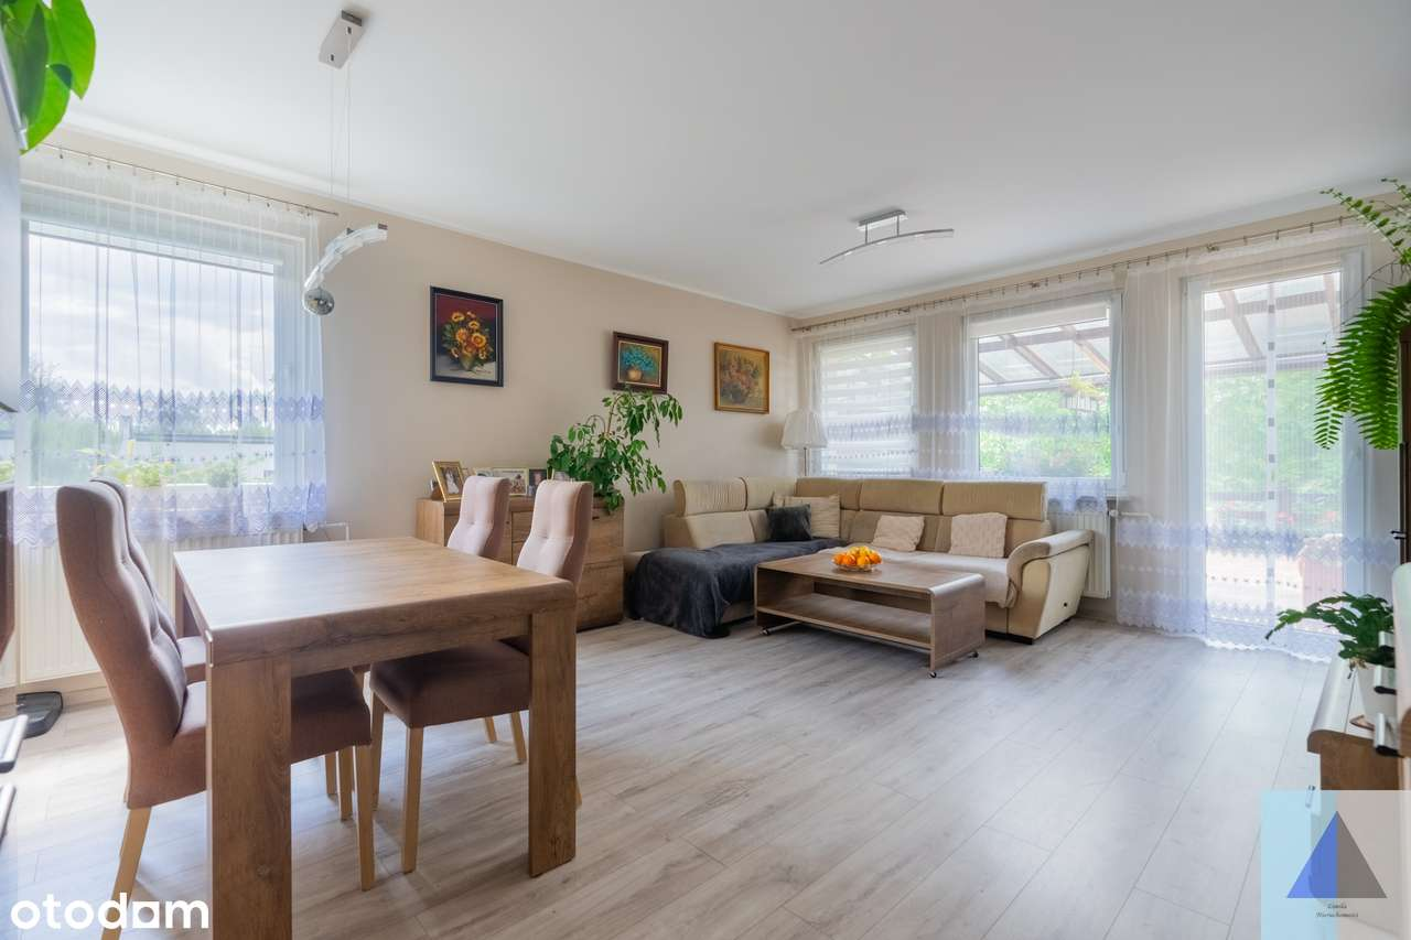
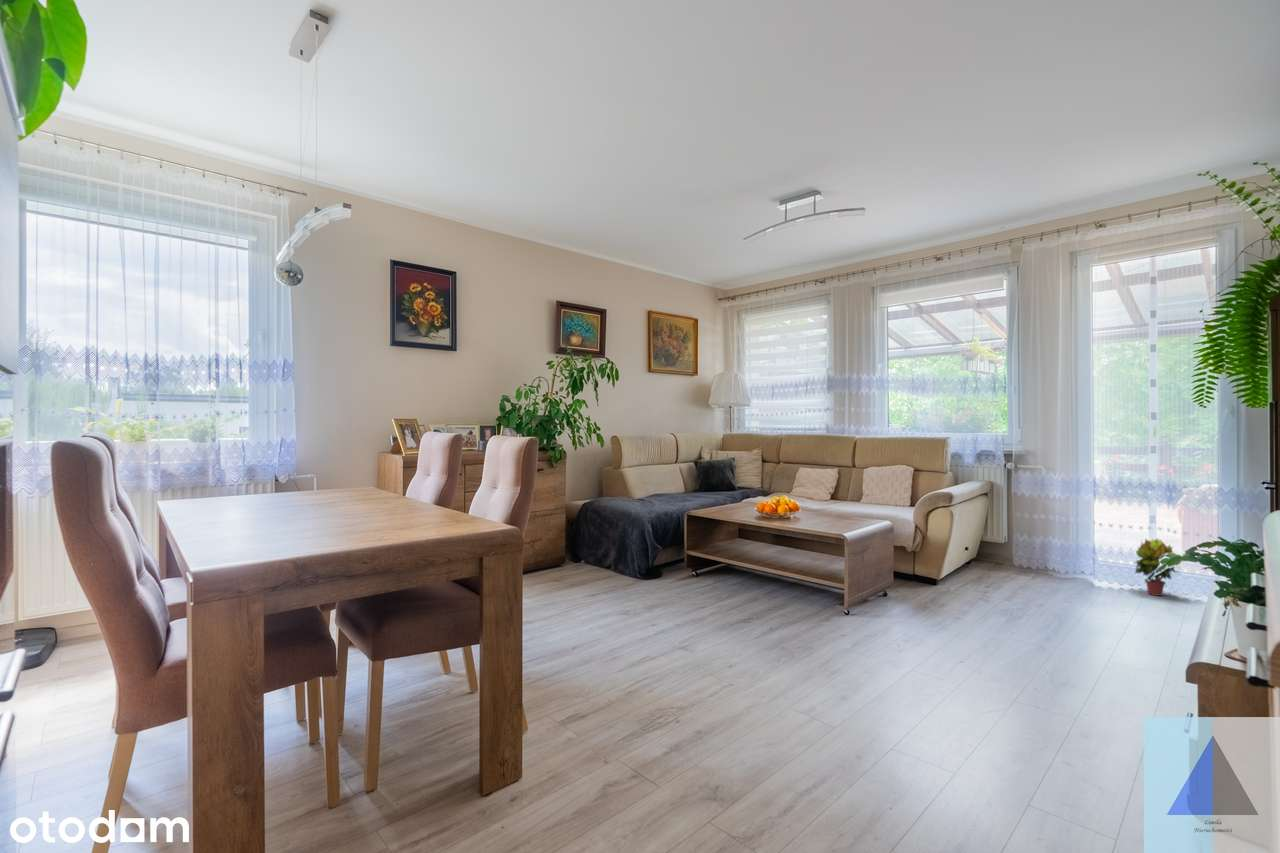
+ potted plant (1156, 566)
